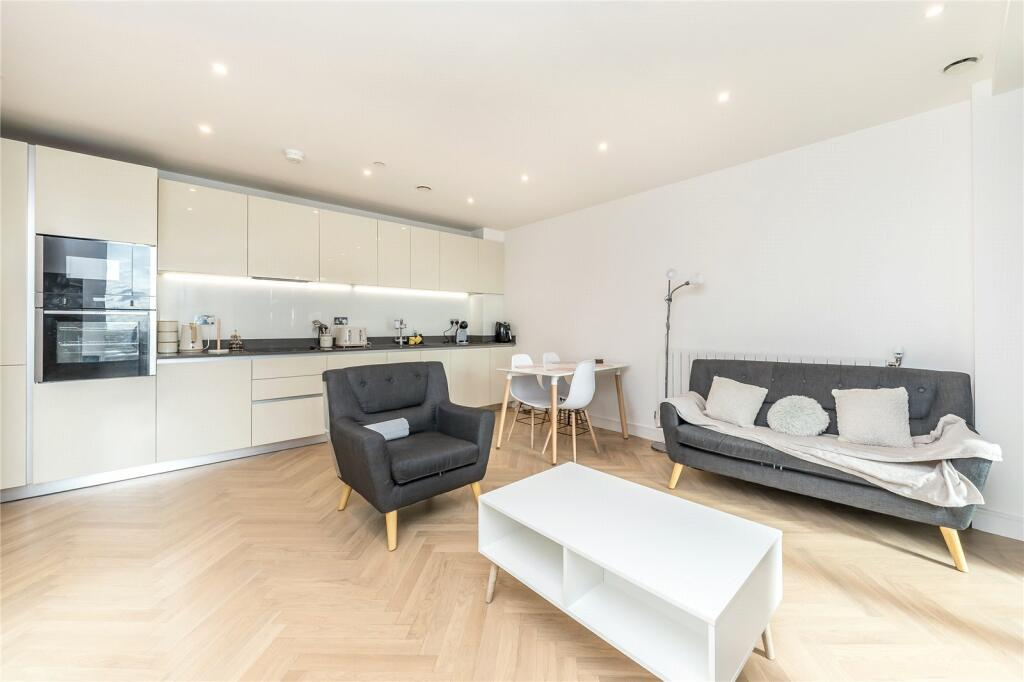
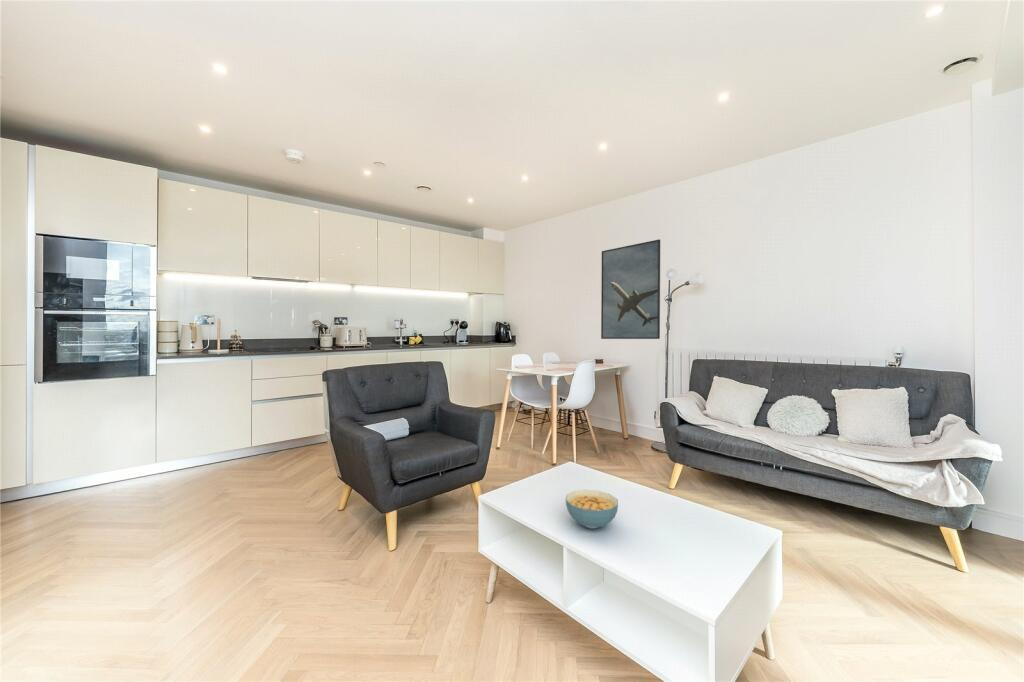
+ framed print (628, 292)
+ cereal bowl (591, 512)
